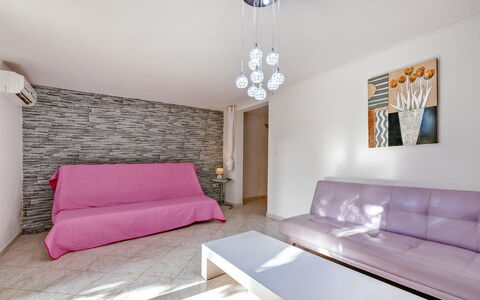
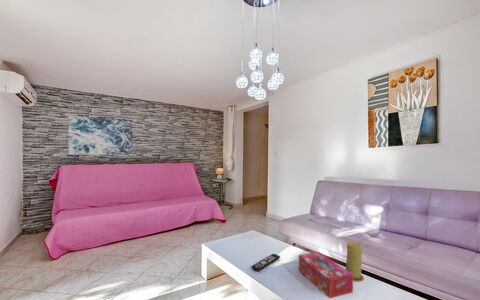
+ candle (353, 259)
+ wall art (102, 136)
+ remote control (266, 262)
+ tissue box (323, 272)
